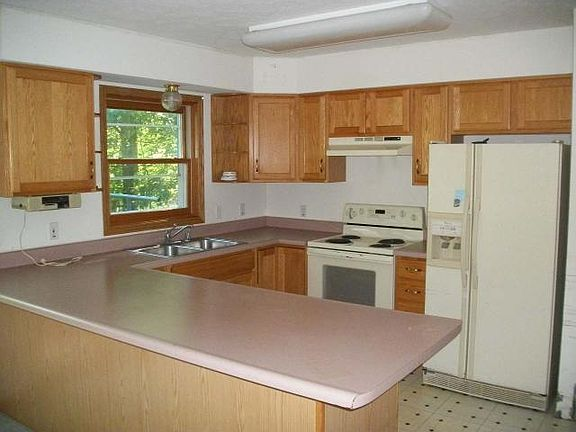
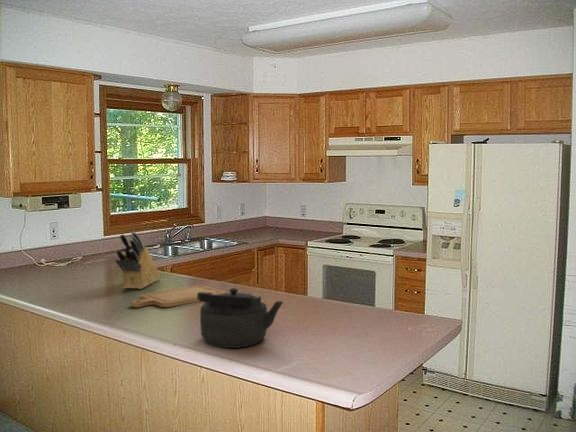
+ chopping board (175, 296)
+ knife block (138, 257)
+ kettle (235, 314)
